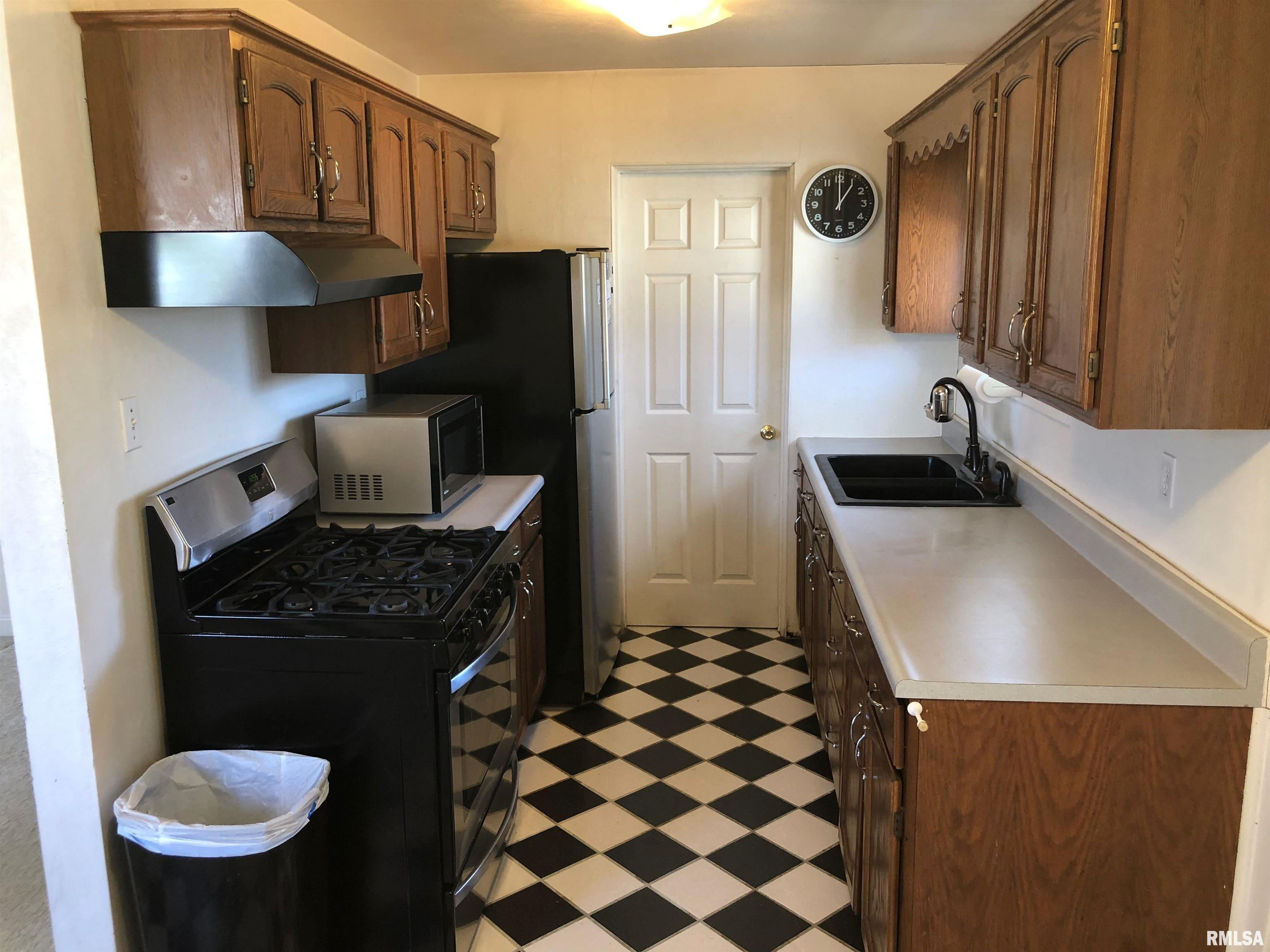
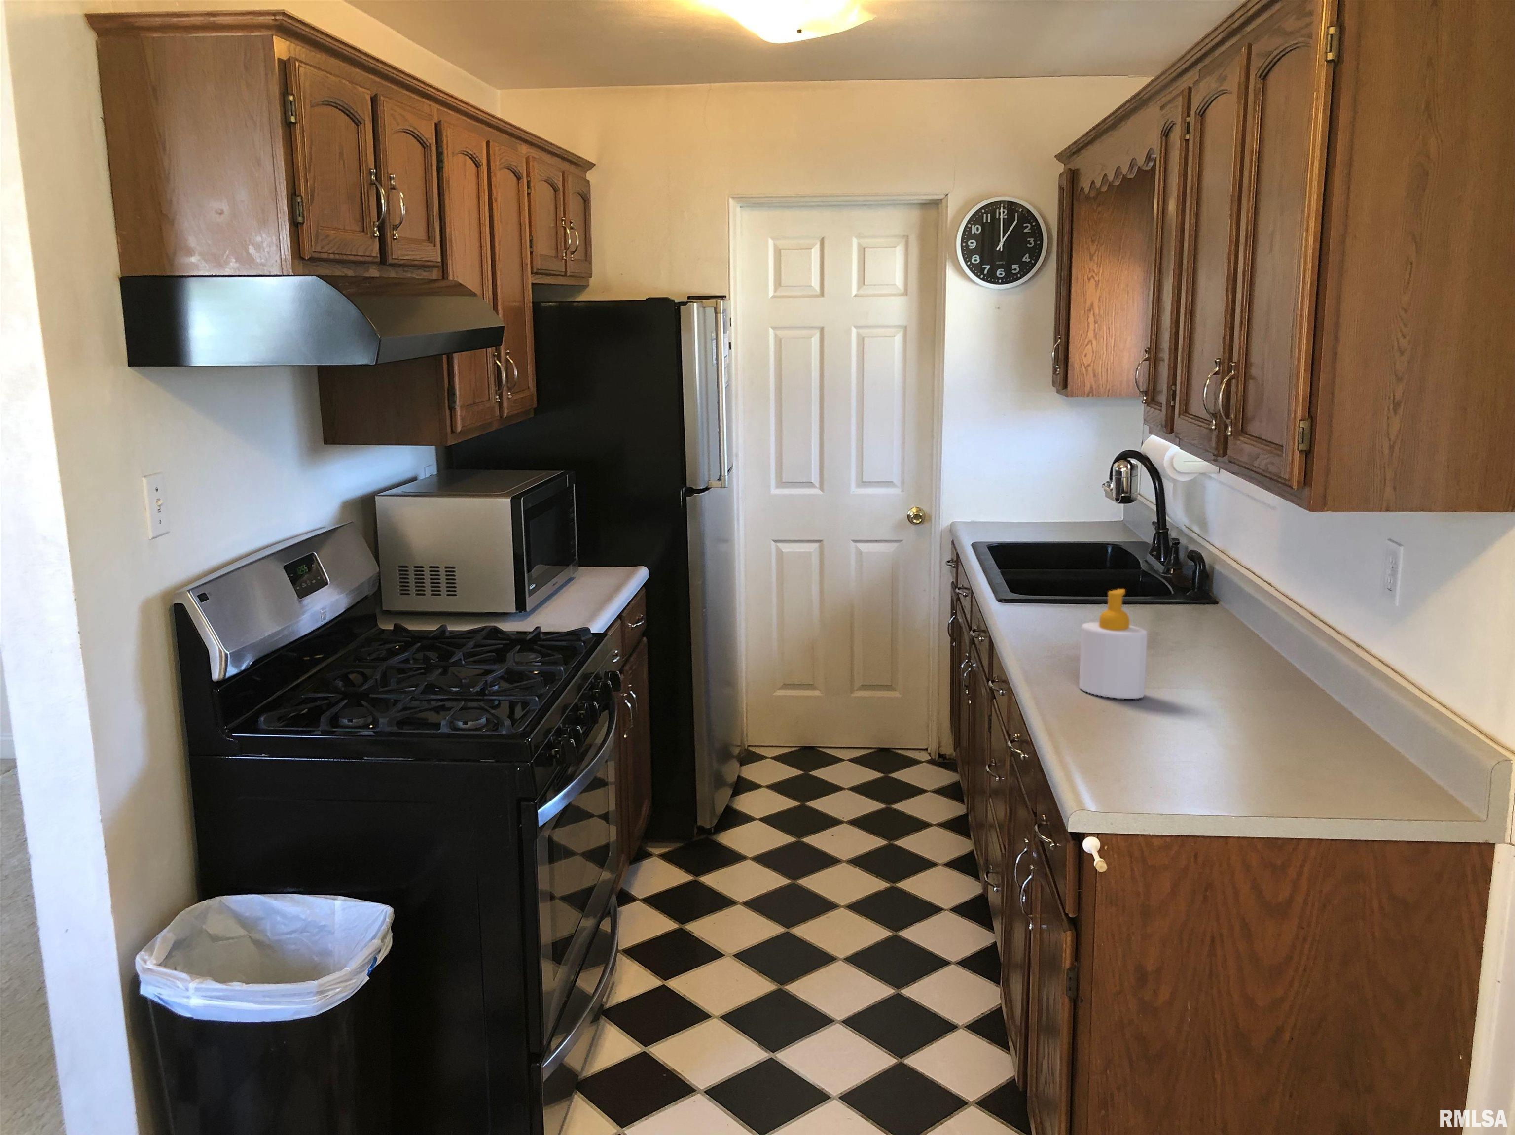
+ soap bottle (1113, 643)
